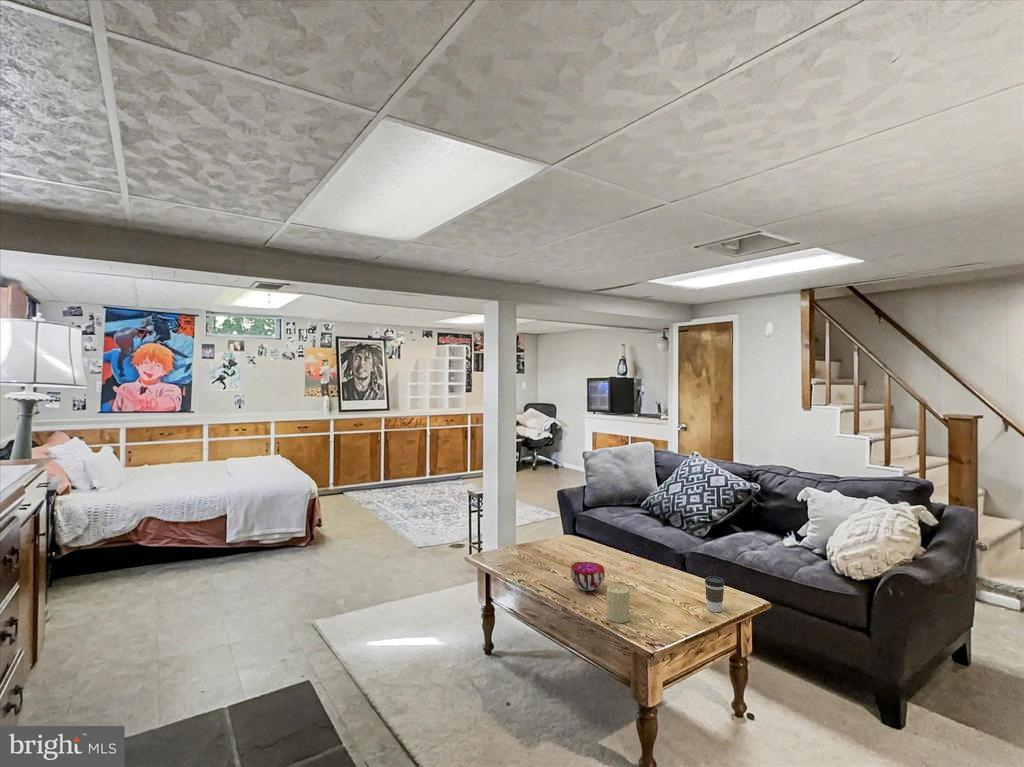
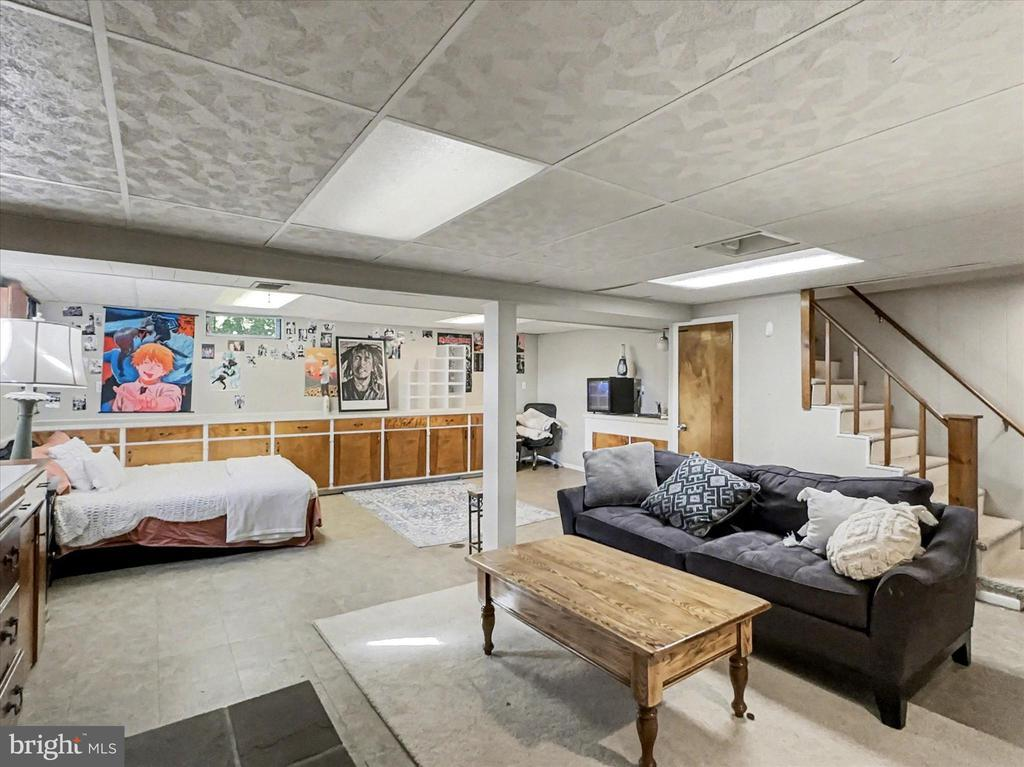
- decorative bowl (587, 577)
- candle (618, 602)
- coffee cup (714, 594)
